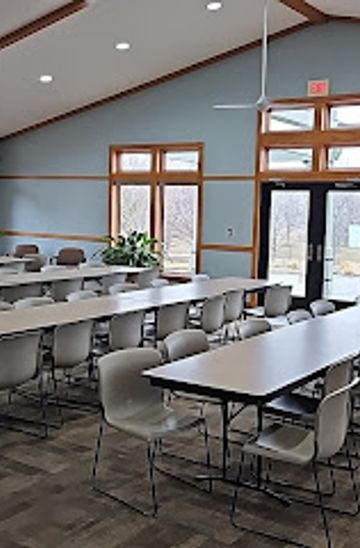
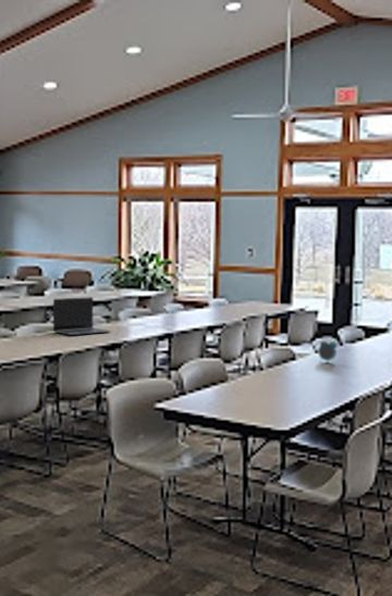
+ laptop (82, 315)
+ alarm clock (327, 349)
